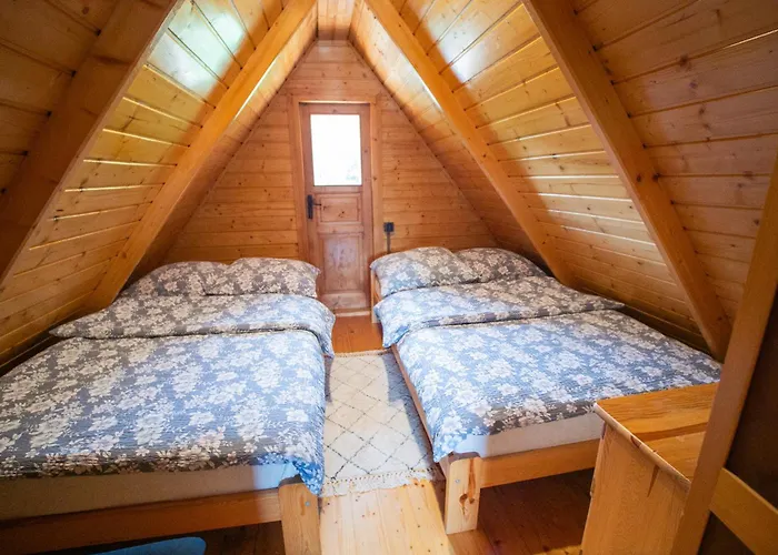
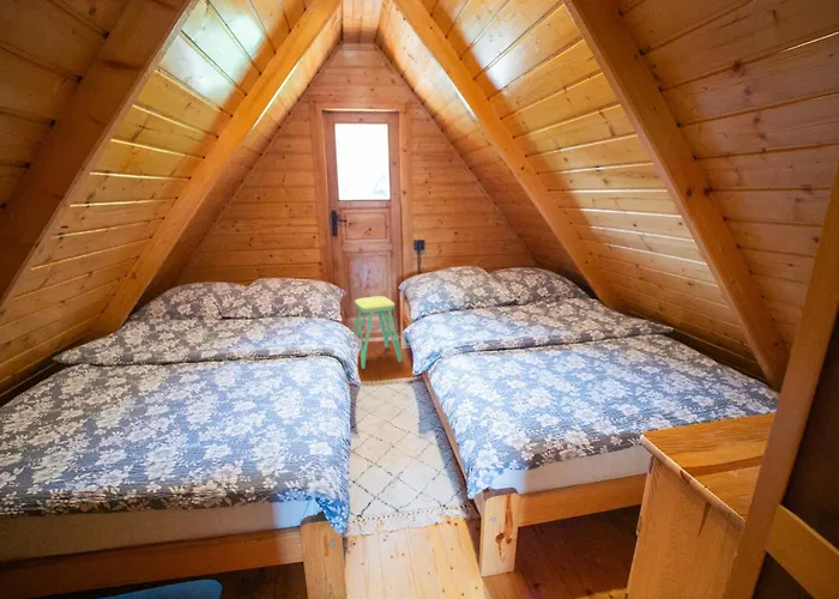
+ stool (369, 328)
